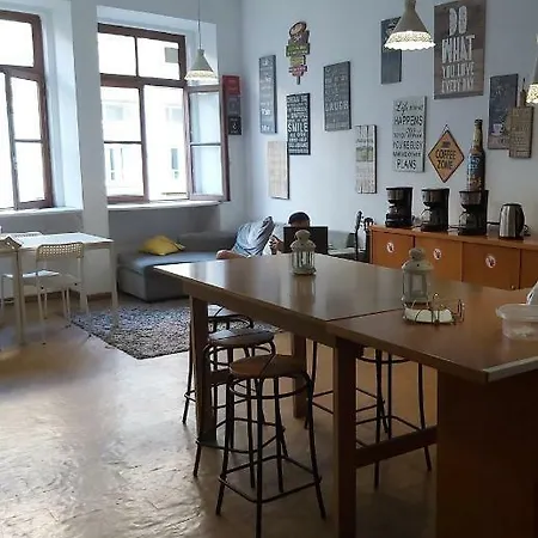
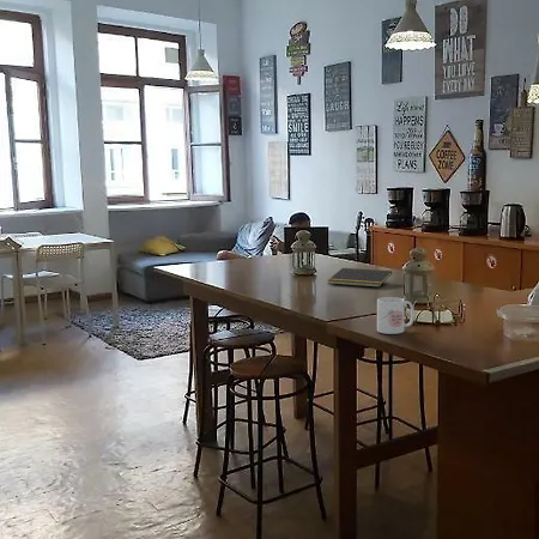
+ notepad (359, 277)
+ mug (395, 314)
